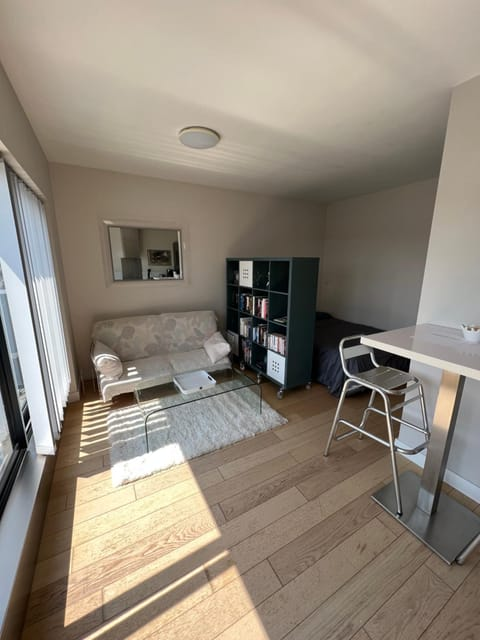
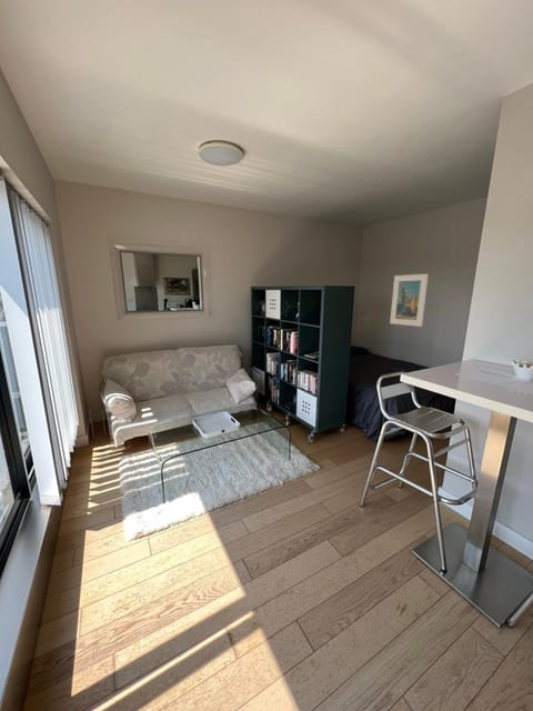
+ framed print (408, 300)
